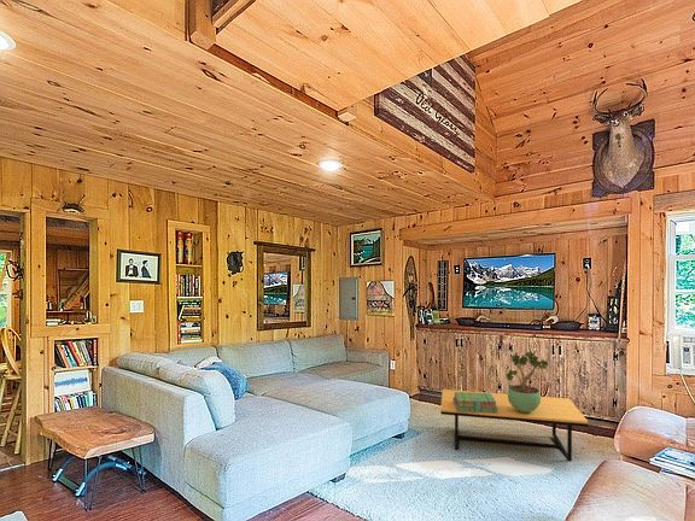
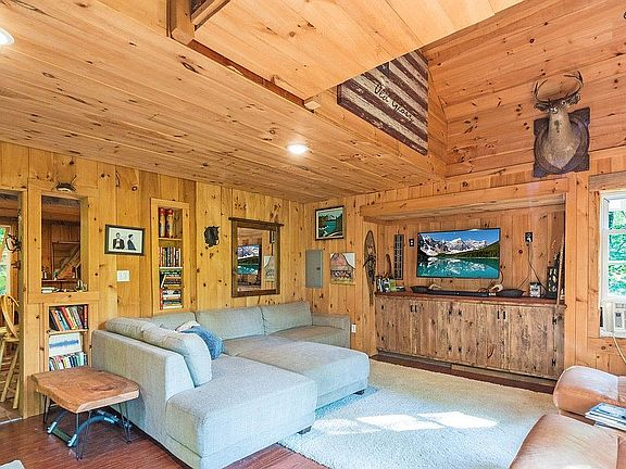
- stack of books (474, 400)
- potted plant (525, 380)
- coffee table (507, 418)
